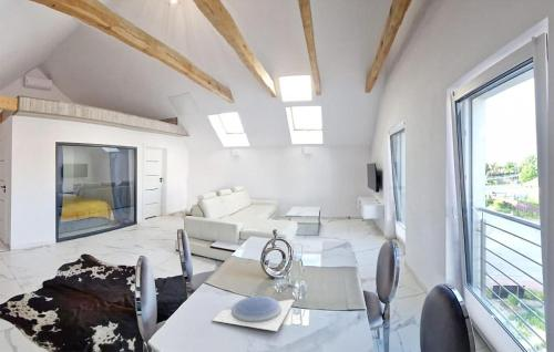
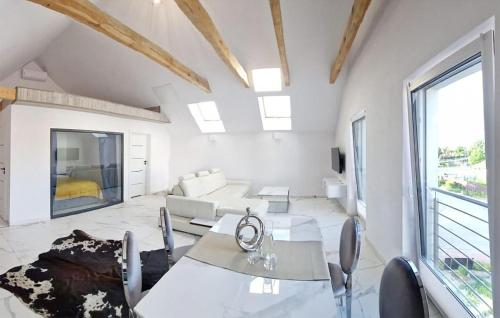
- plate (256, 306)
